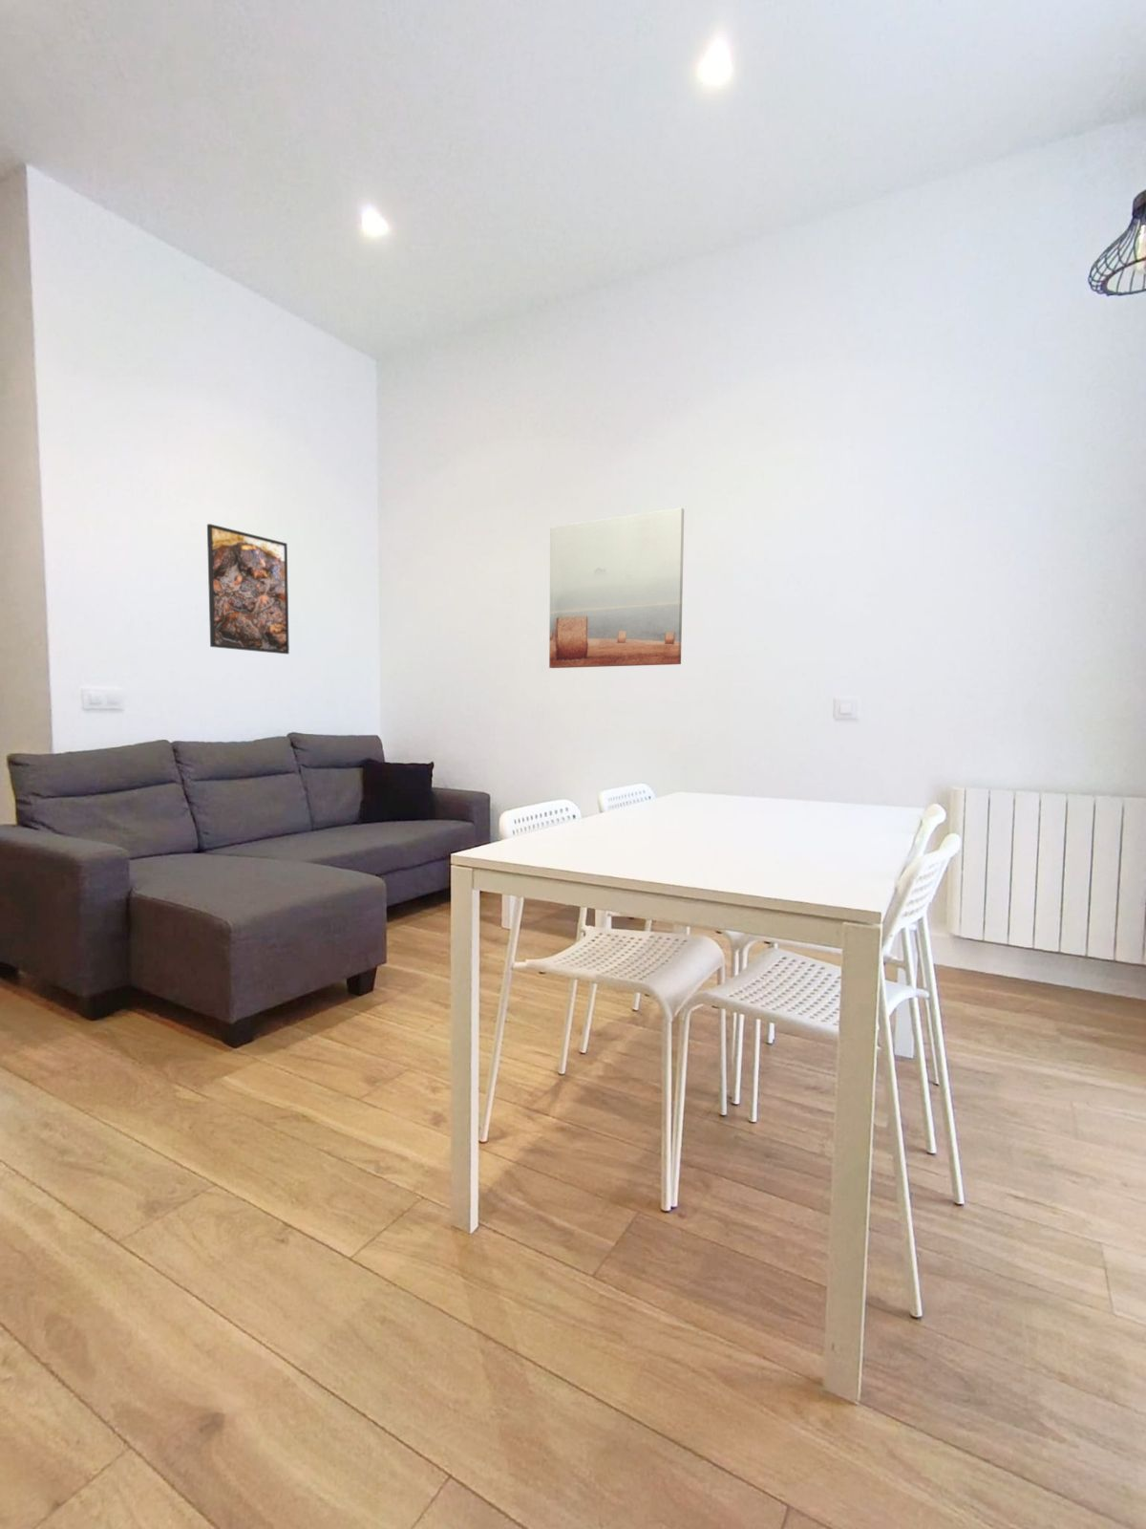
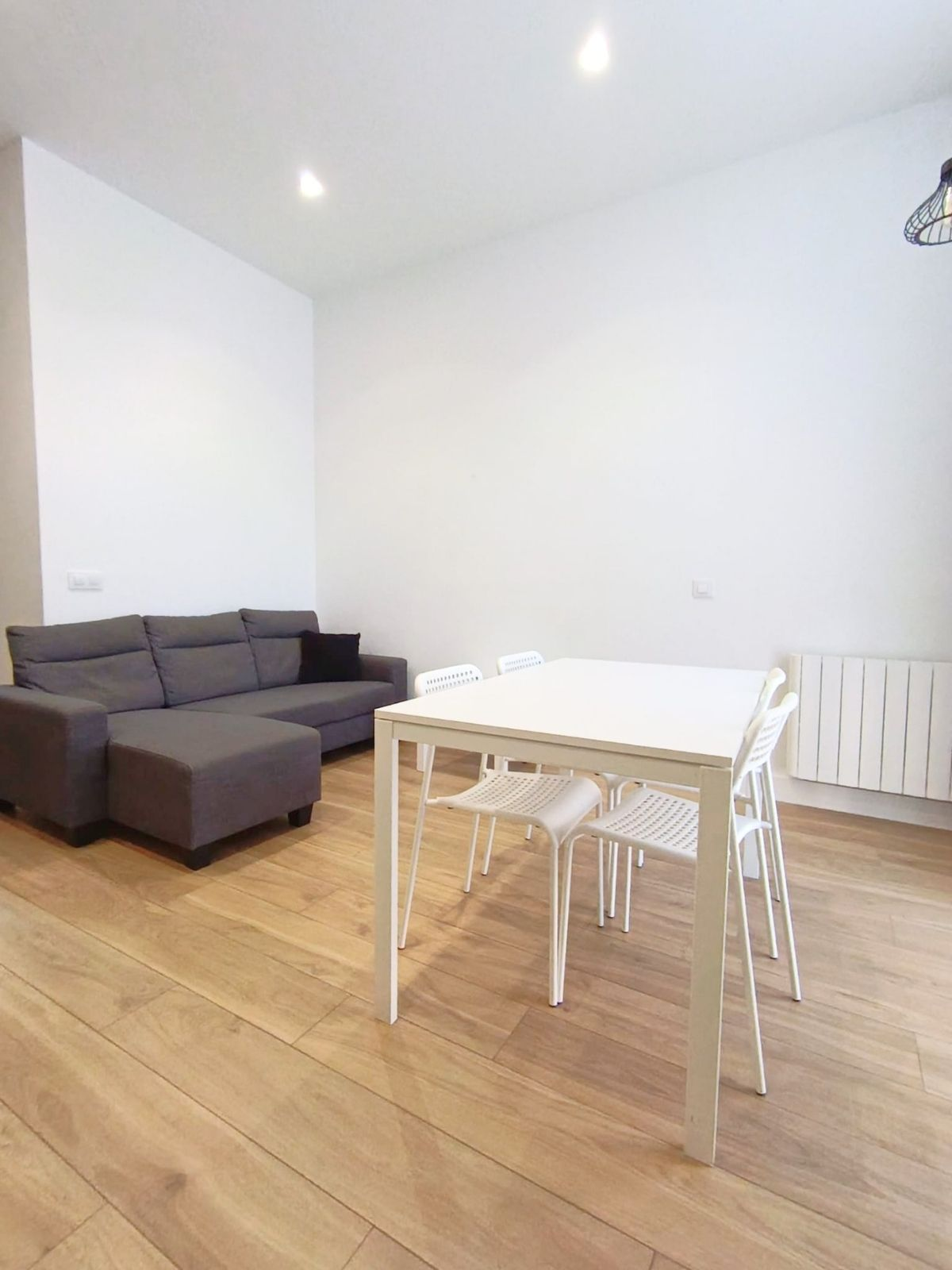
- wall art (613, 592)
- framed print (250, 592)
